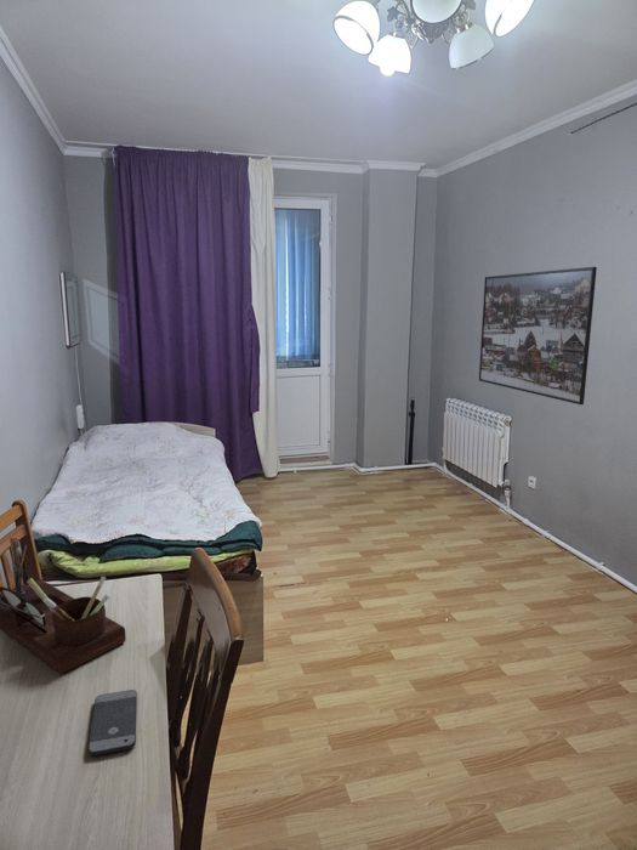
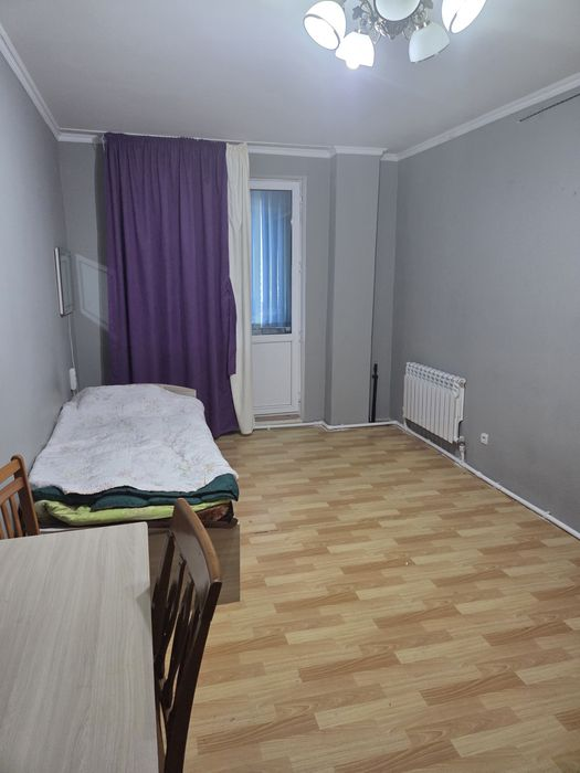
- desk organizer (49, 593)
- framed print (528, 333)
- smartphone (114, 720)
